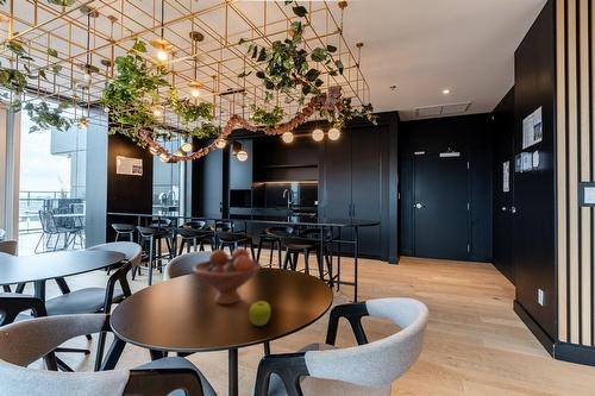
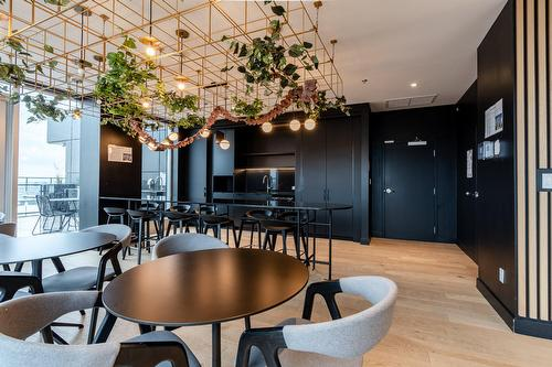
- fruit (259, 313)
- fruit bowl (227, 276)
